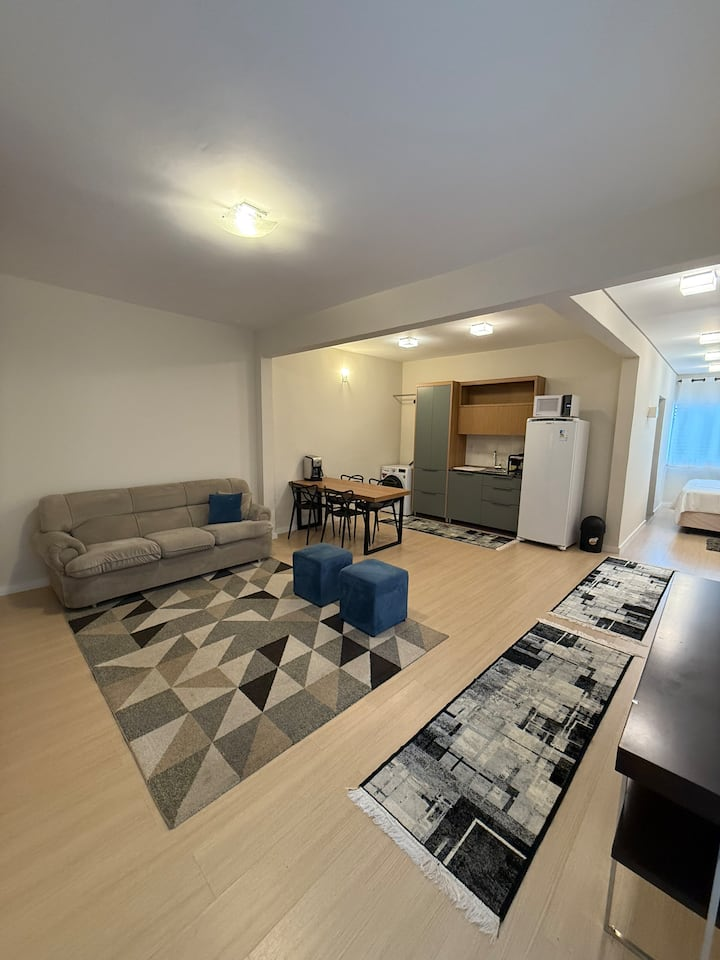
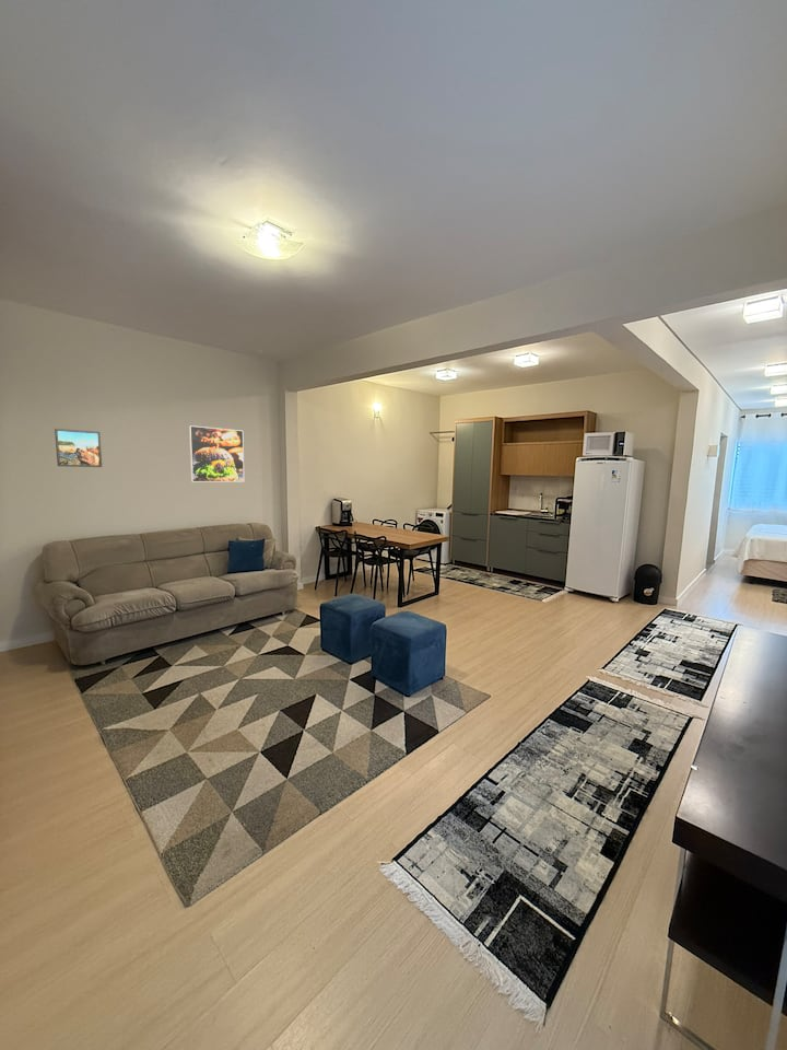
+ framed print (218, 455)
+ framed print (79, 448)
